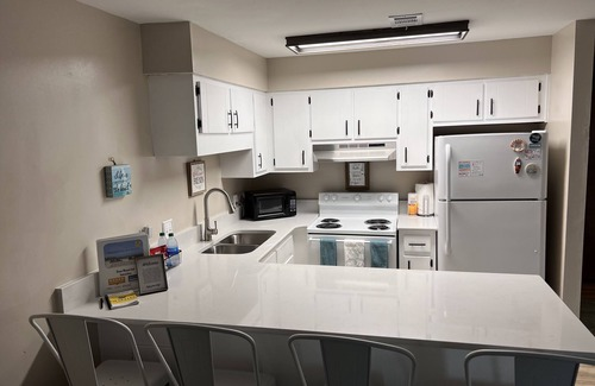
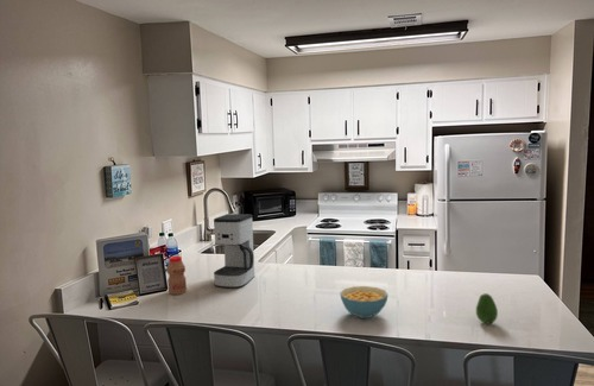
+ coffee maker (235, 249)
+ bottle (176, 274)
+ fruit (486, 309)
+ cereal bowl (364, 304)
